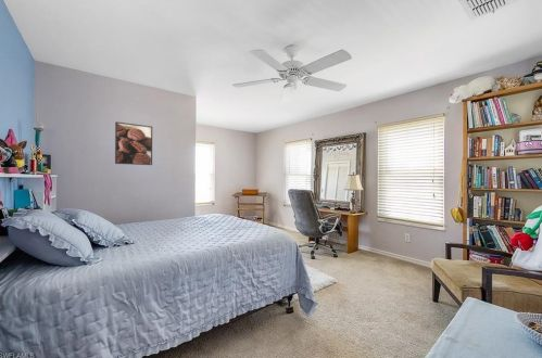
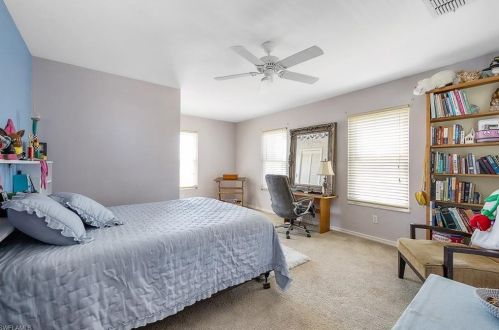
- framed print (134, 144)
